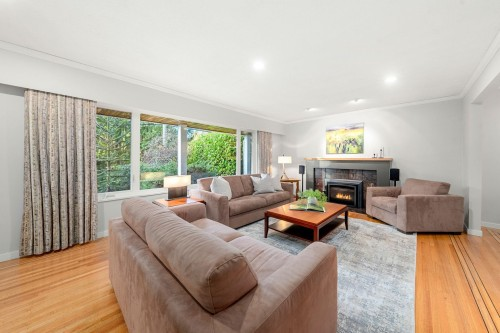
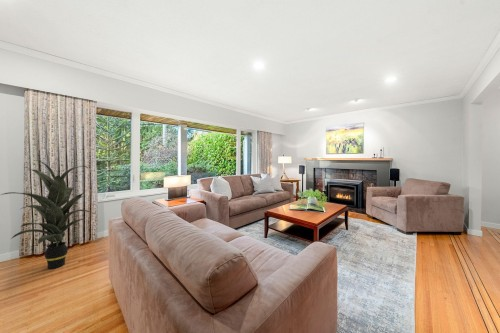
+ indoor plant (51, 213)
